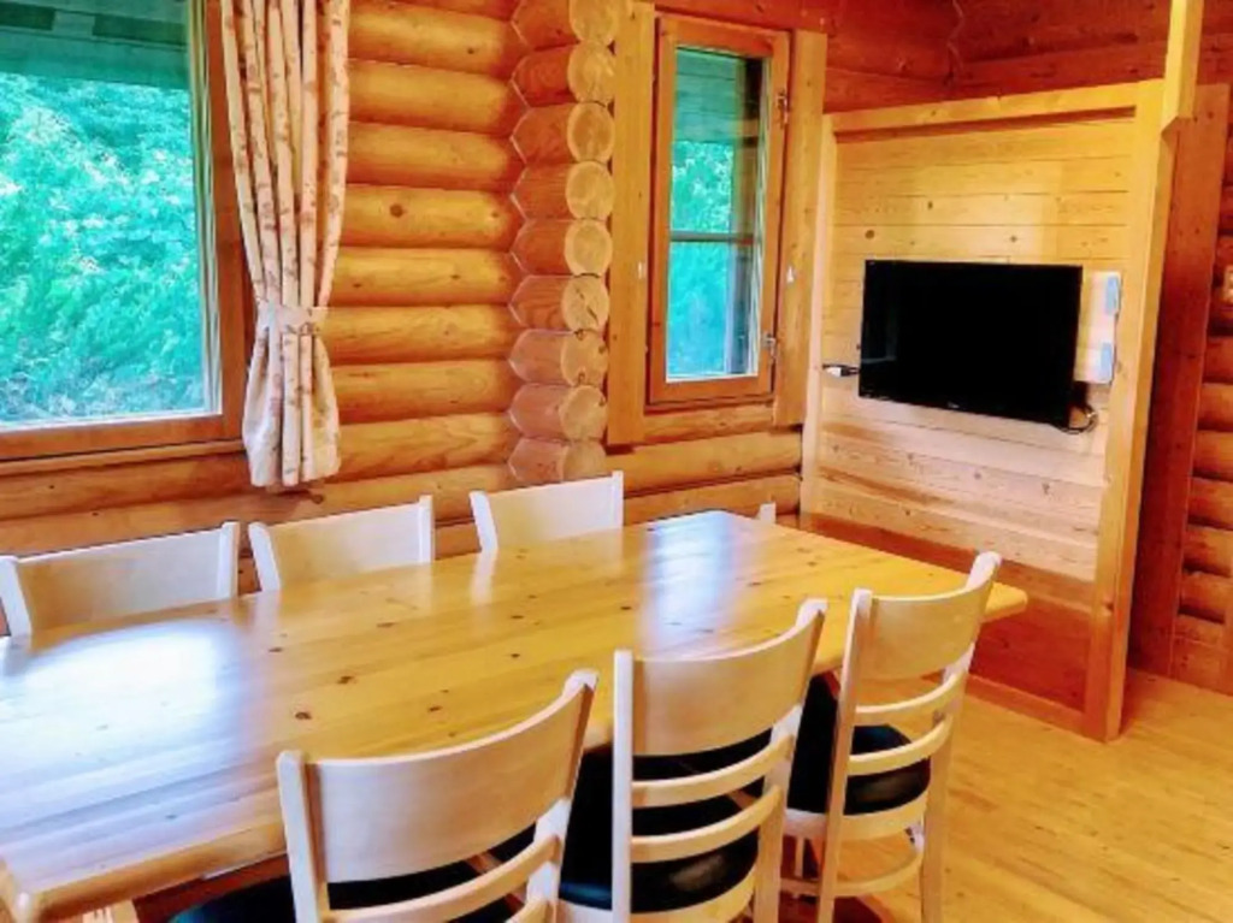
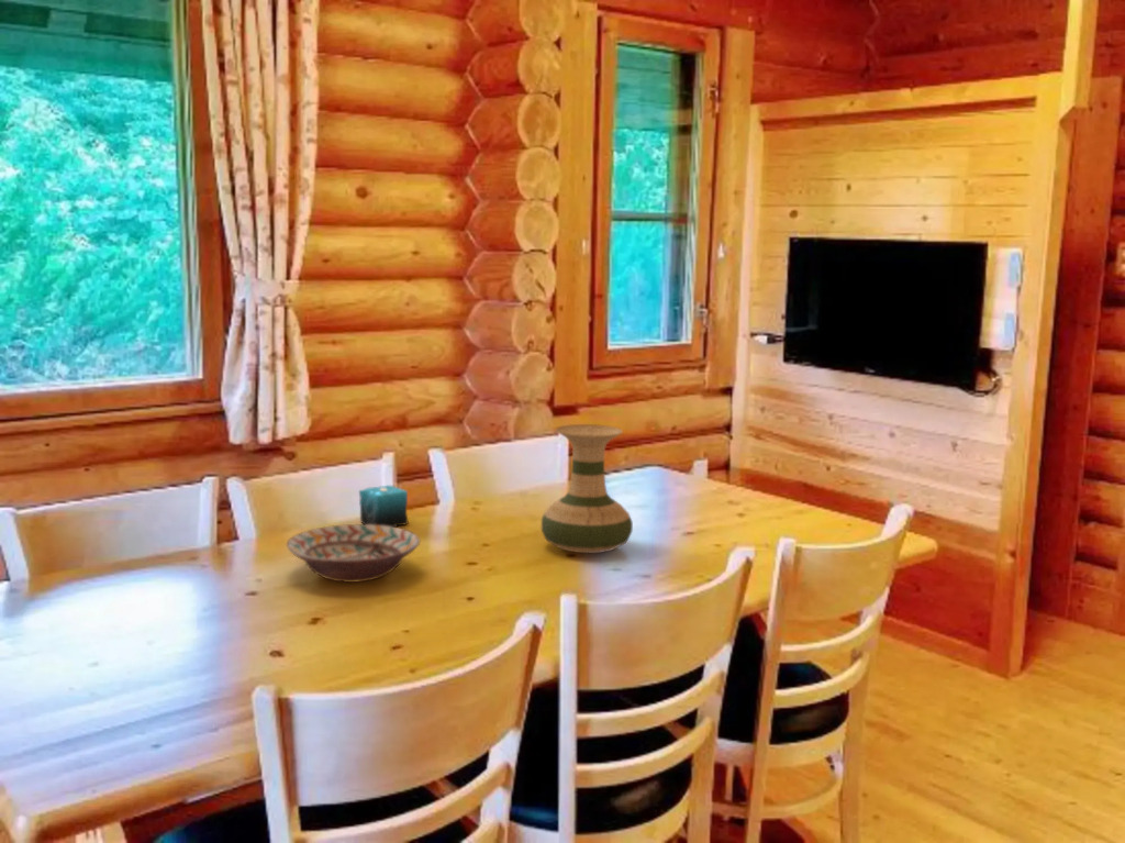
+ vase (587, 488)
+ decorative bowl (354, 556)
+ candle (383, 499)
